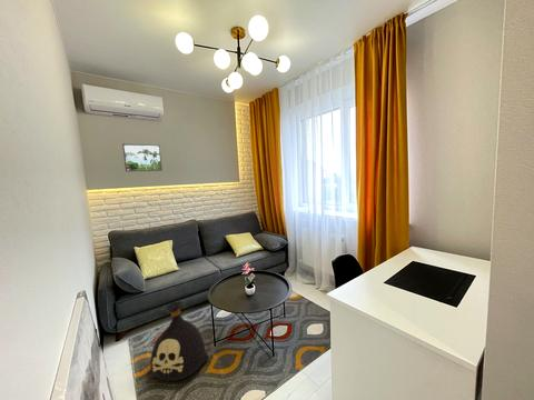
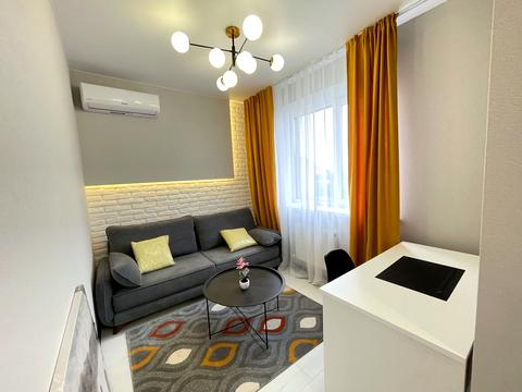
- bag (177, 334)
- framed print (142, 158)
